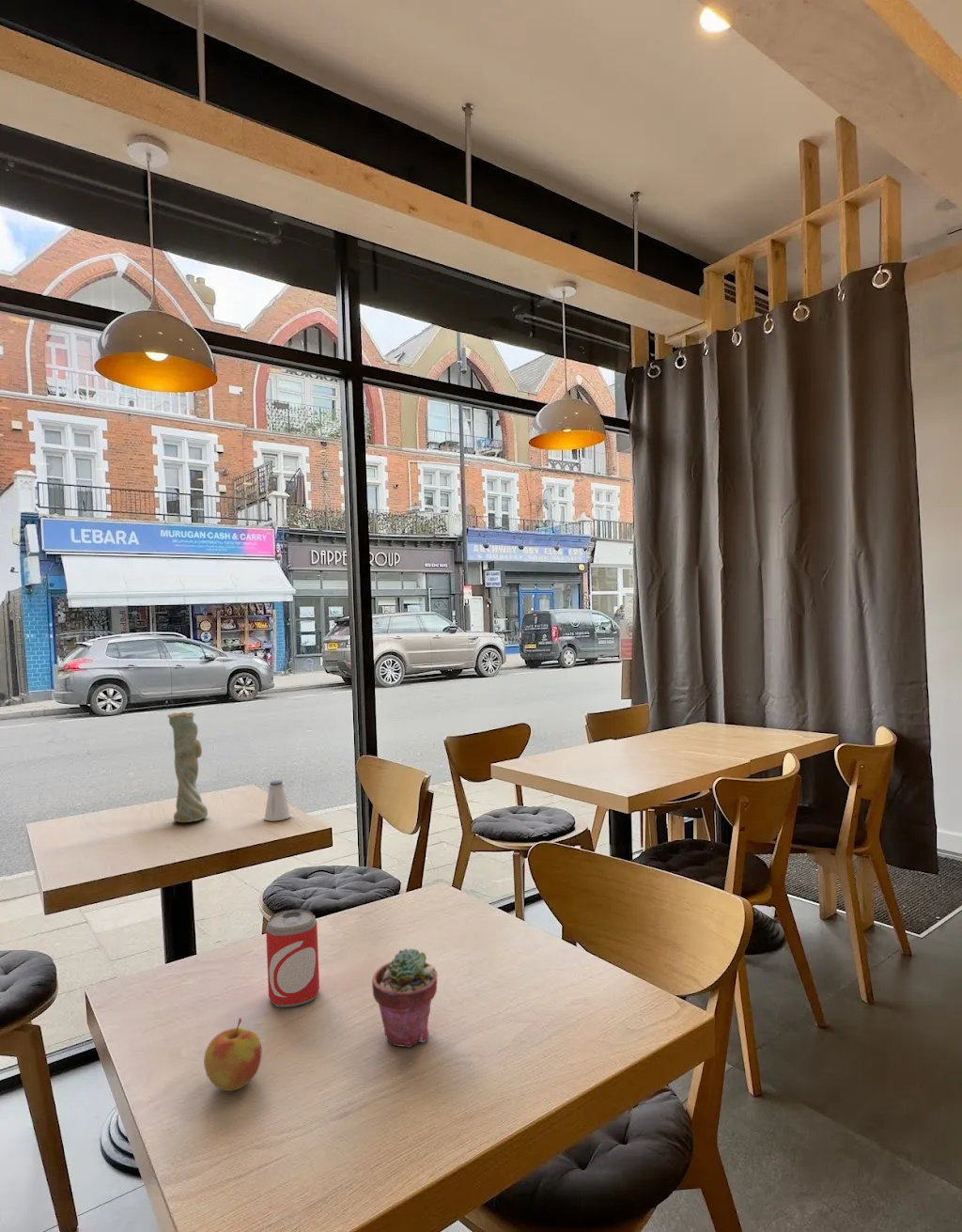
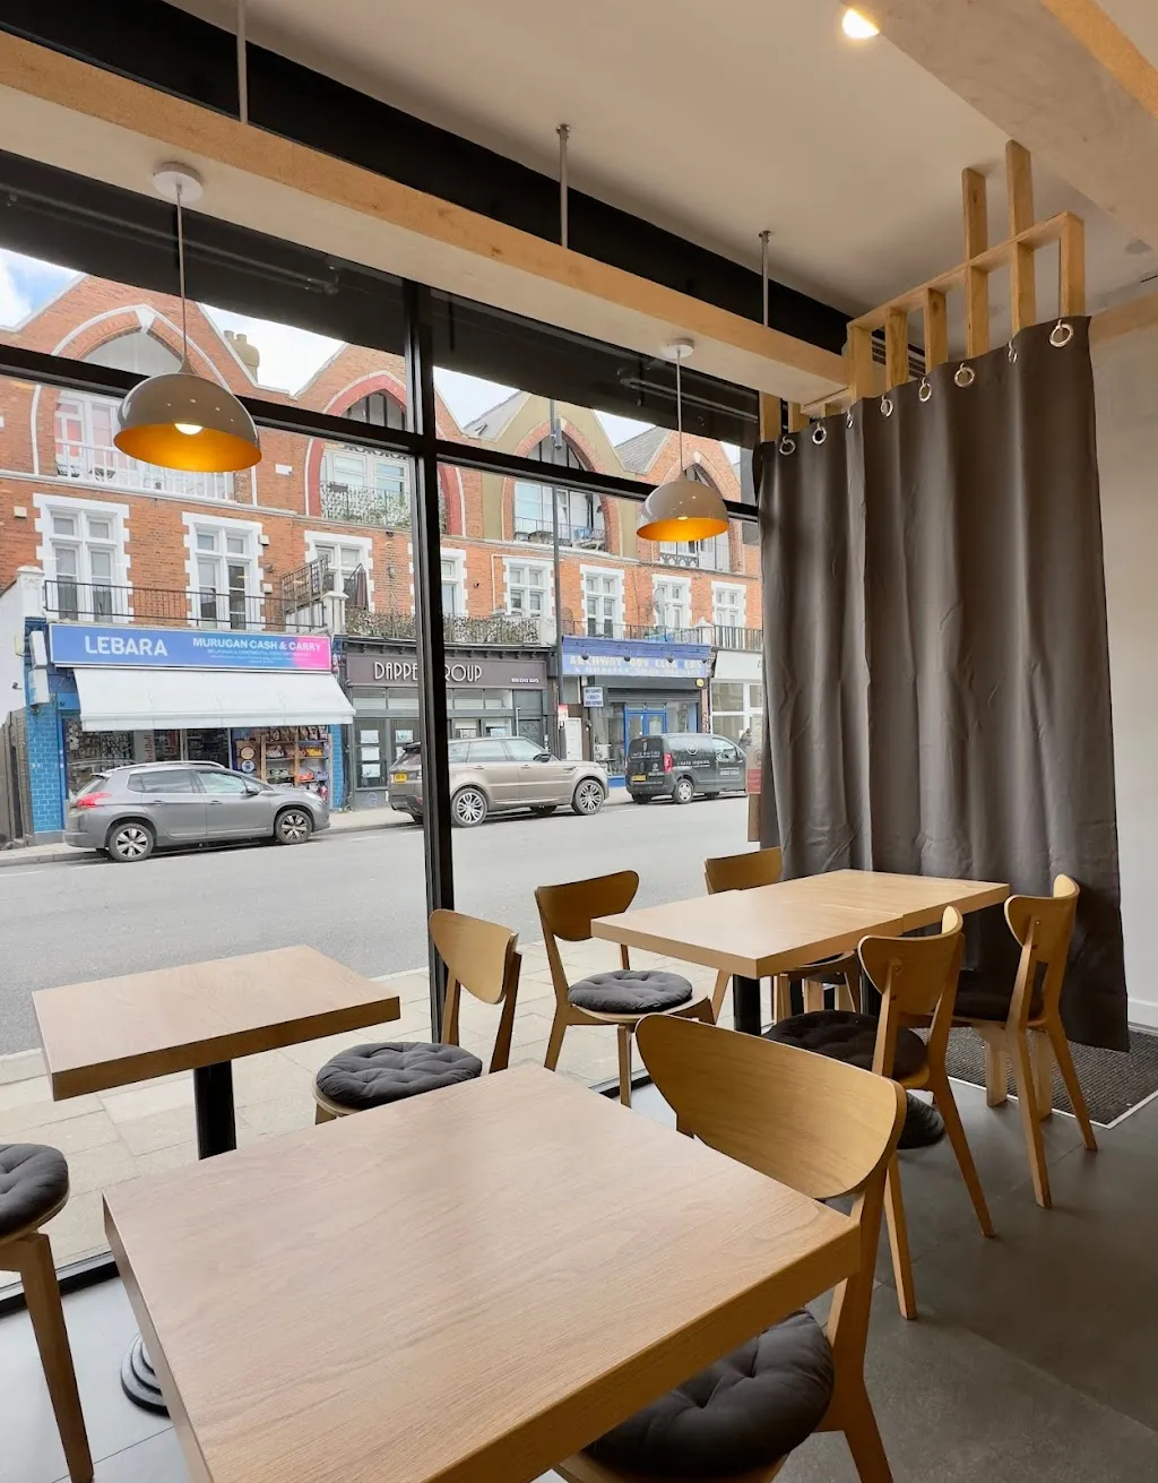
- saltshaker (276, 799)
- beer can (292, 956)
- vase (188, 766)
- apple (233, 1052)
- potted succulent (405, 992)
